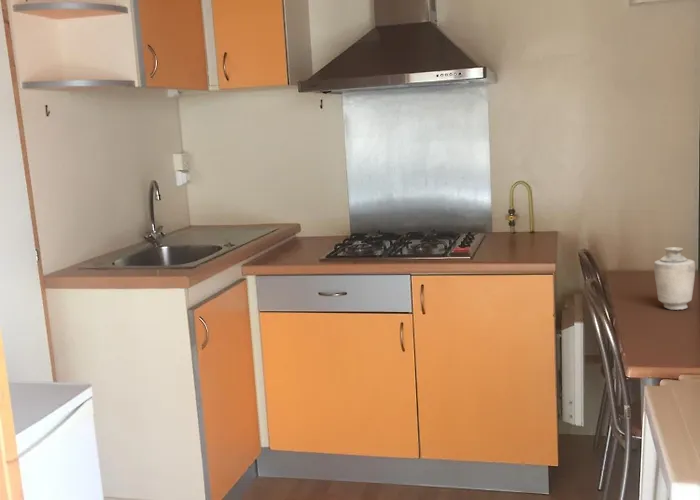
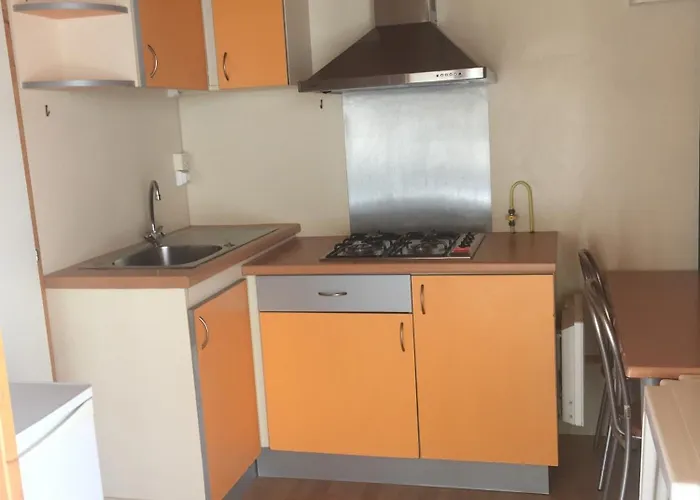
- vase (674, 277)
